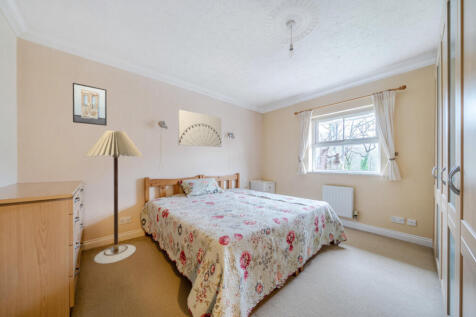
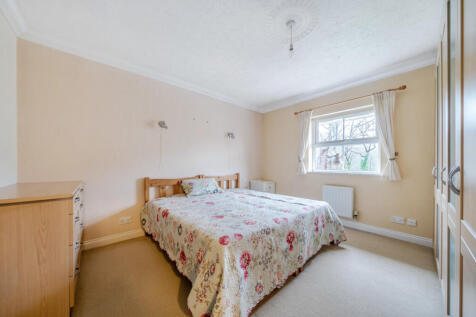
- floor lamp (115, 192)
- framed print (90, 105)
- wall art (201, 130)
